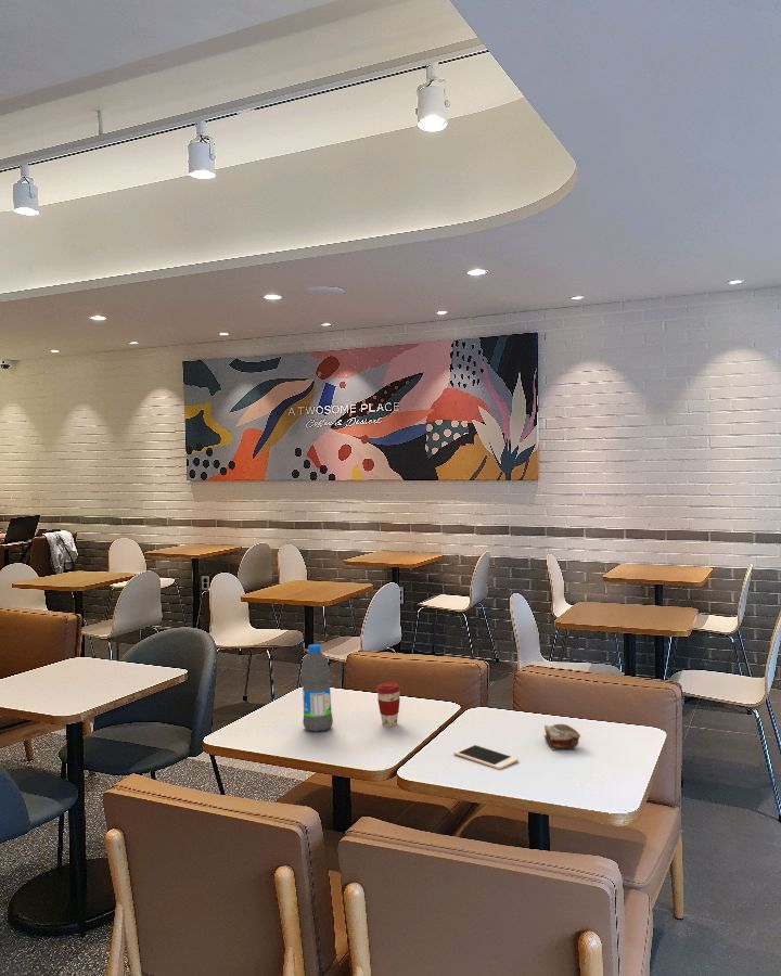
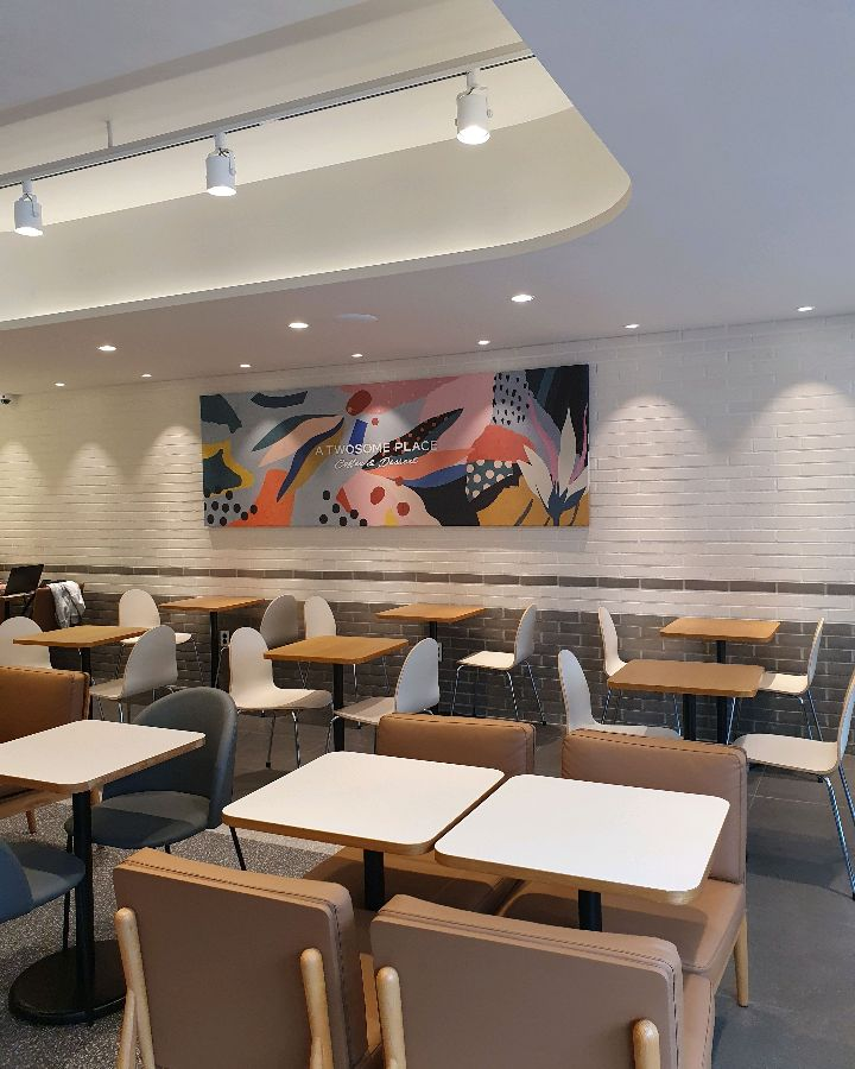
- cake slice (562, 735)
- coffee cup (388, 704)
- water bottle (316, 686)
- cell phone (485, 756)
